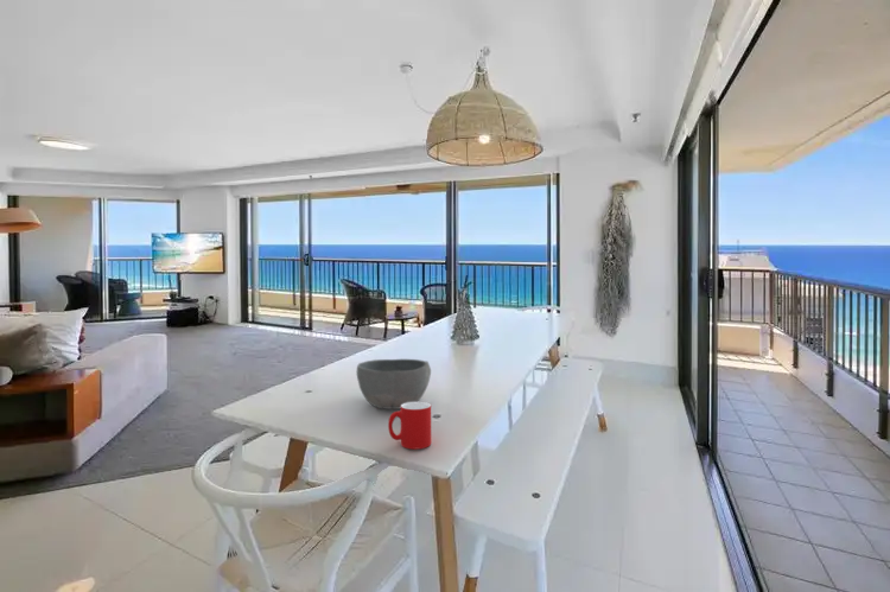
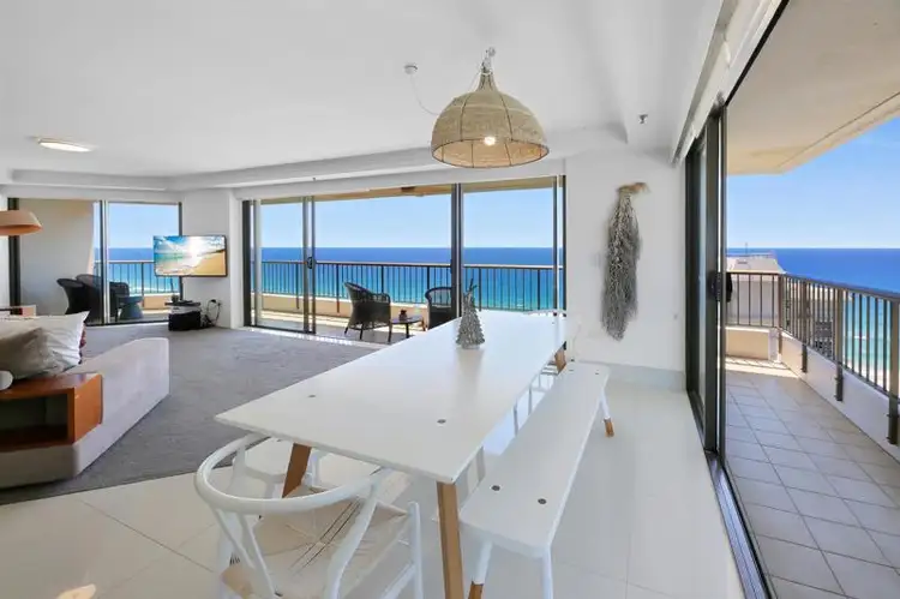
- cup (409, 425)
- bowl (394, 381)
